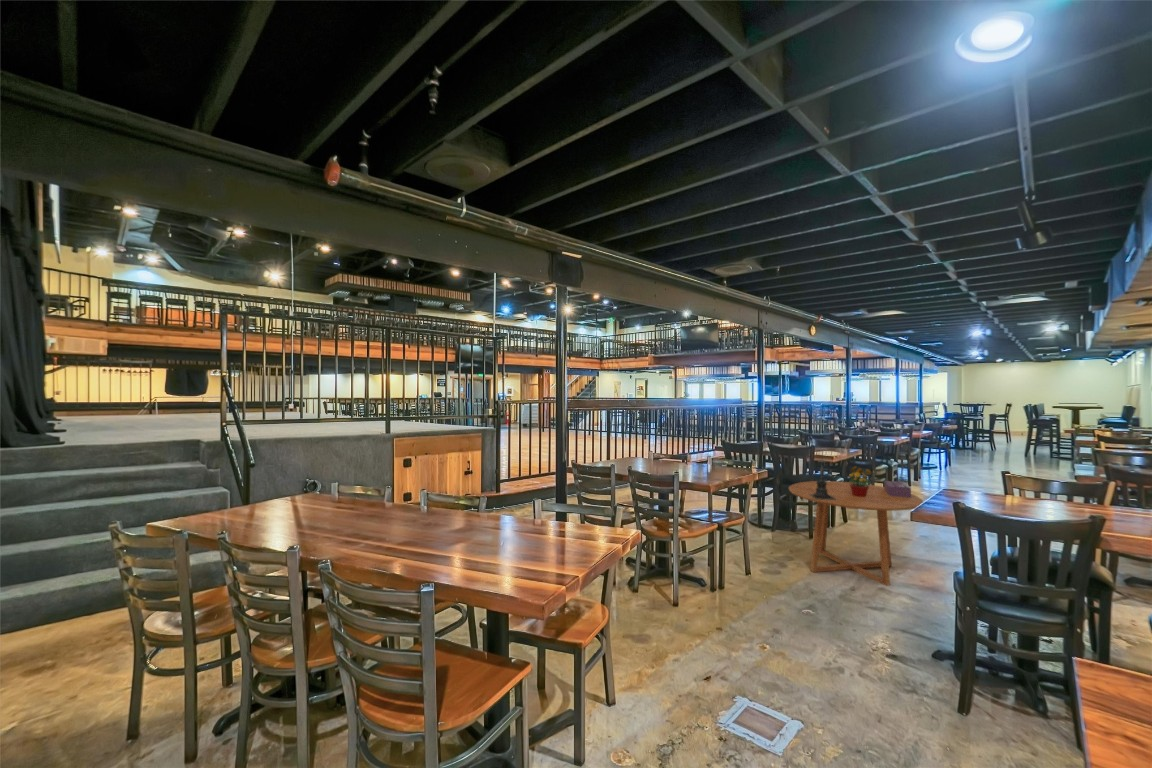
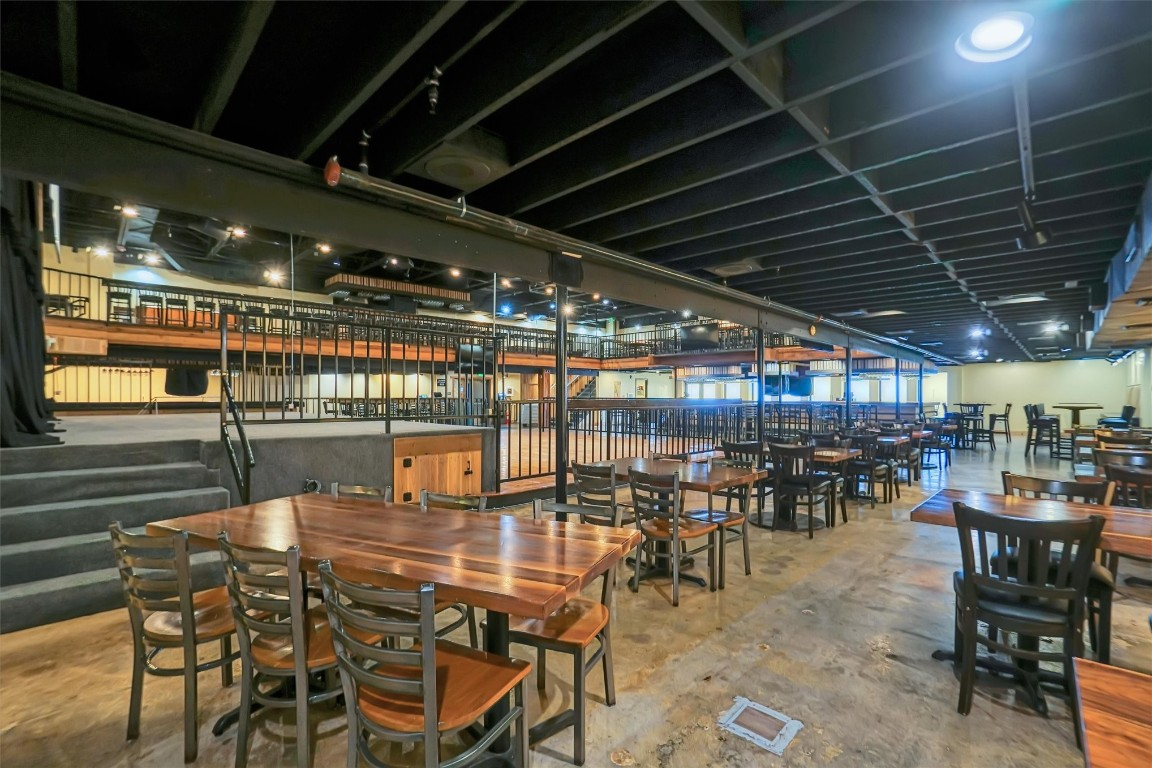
- dining table (854, 508)
- candle holder (822, 475)
- tissue box (897, 488)
- flowerpot (860, 480)
